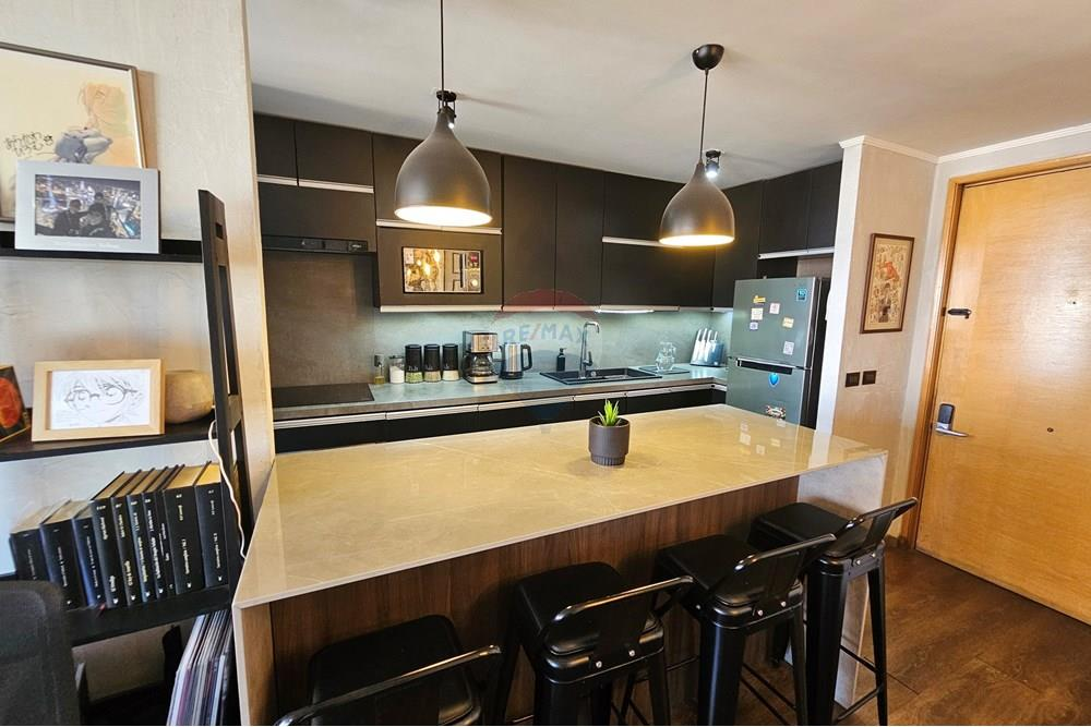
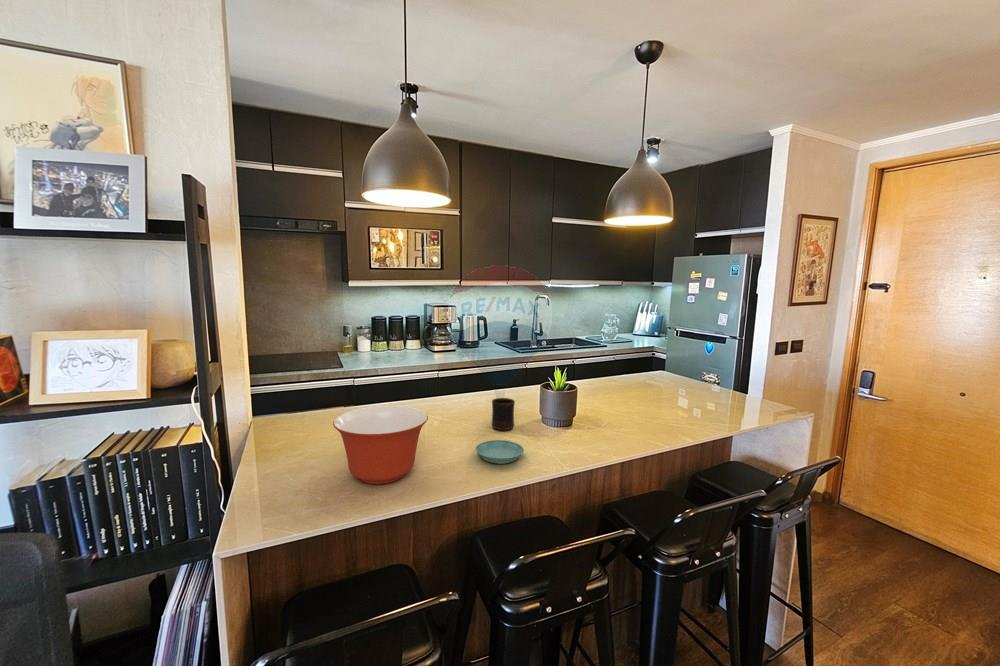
+ saucer (499, 452)
+ mug (500, 412)
+ mixing bowl (382, 446)
